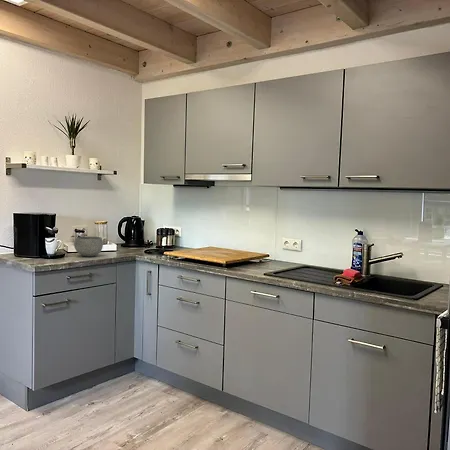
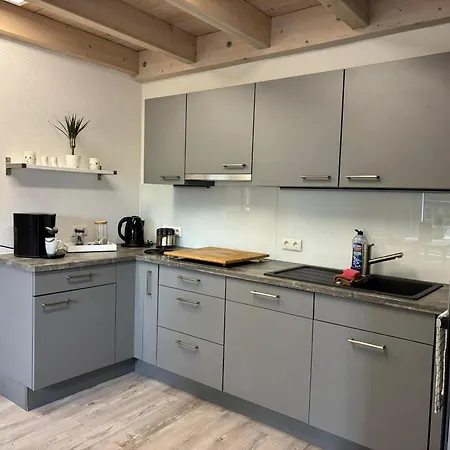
- bowl (88, 246)
